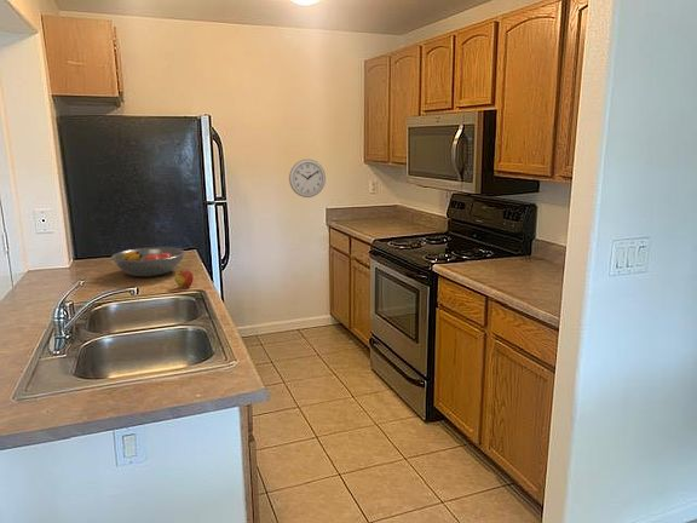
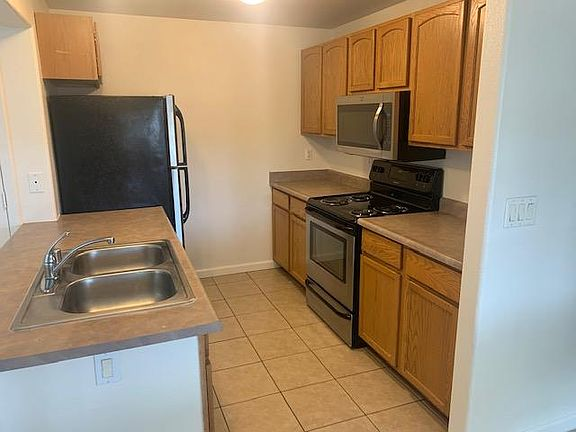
- wall clock (307, 178)
- fruit bowl (149, 260)
- apple (183, 277)
